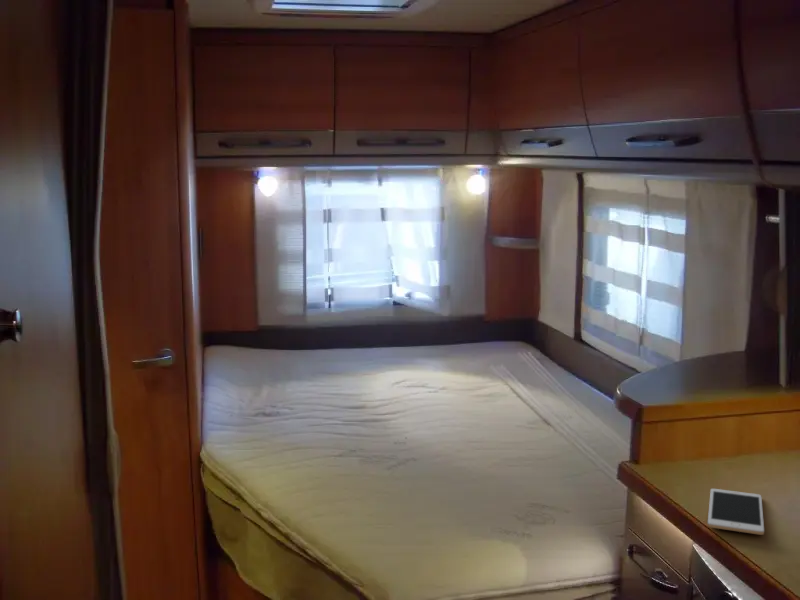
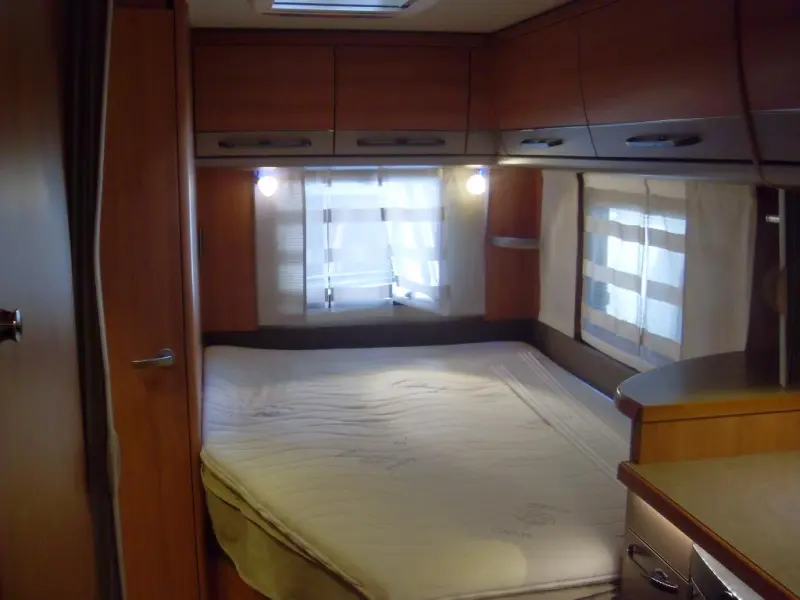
- cell phone (735, 510)
